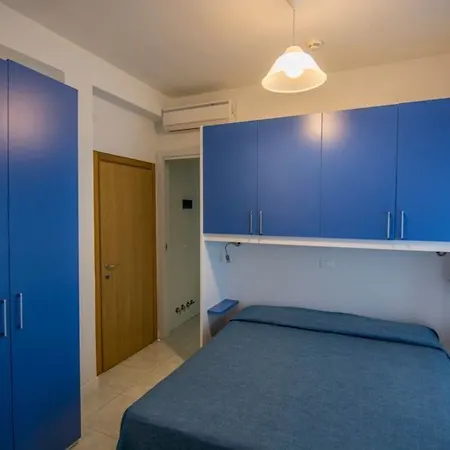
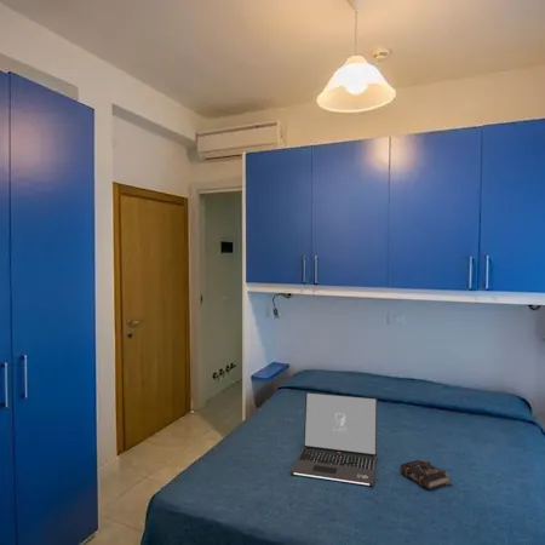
+ laptop (335, 434)
+ book (424, 472)
